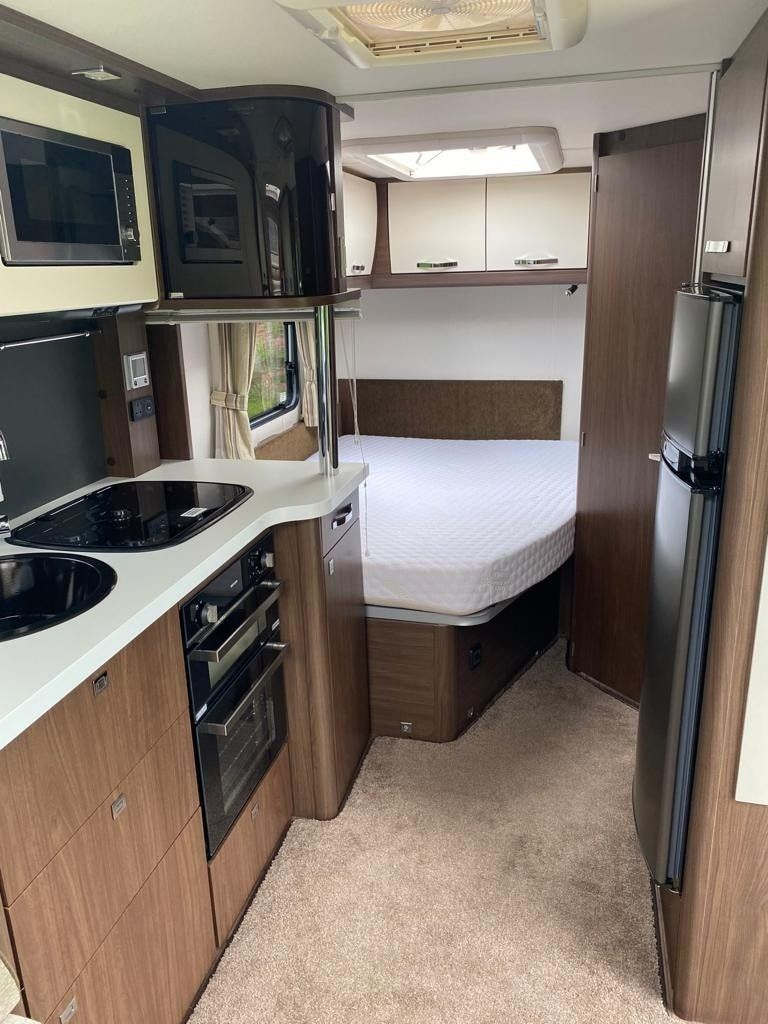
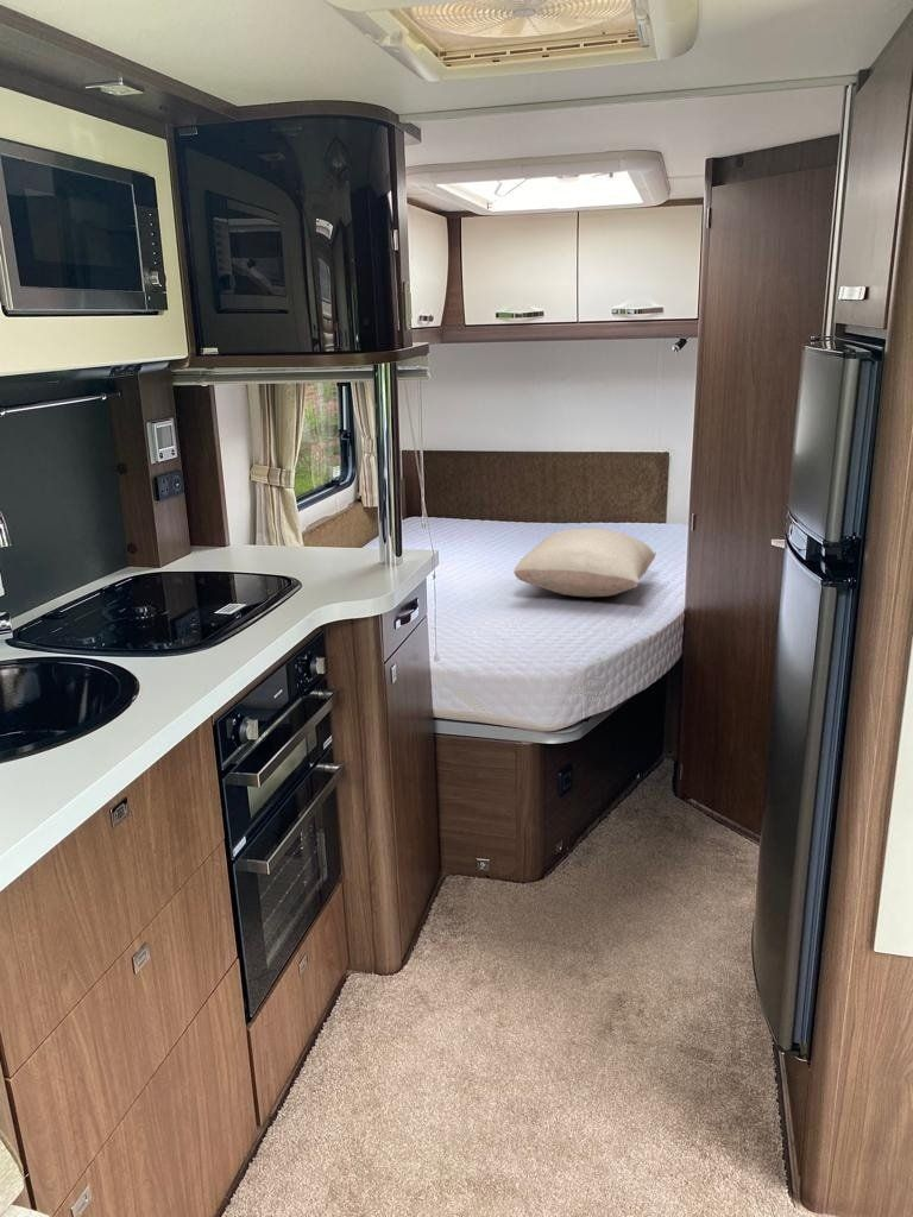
+ pillow (587, 561)
